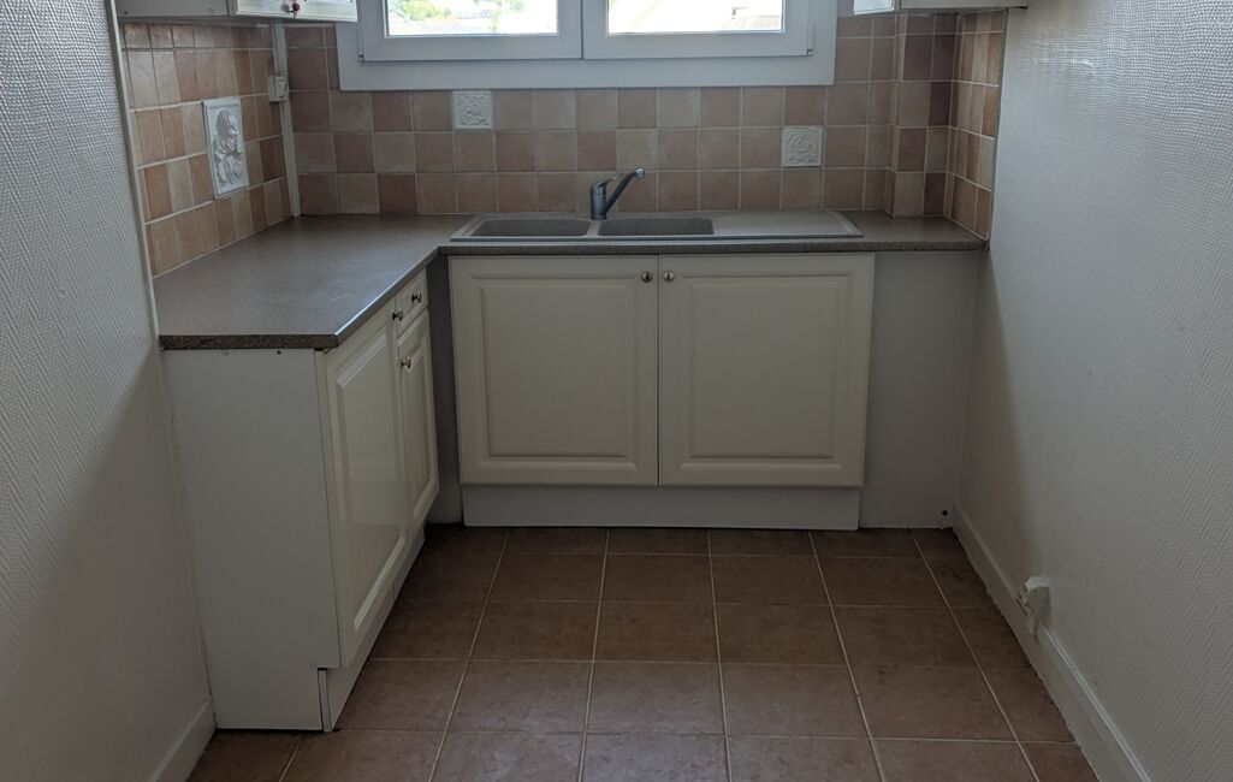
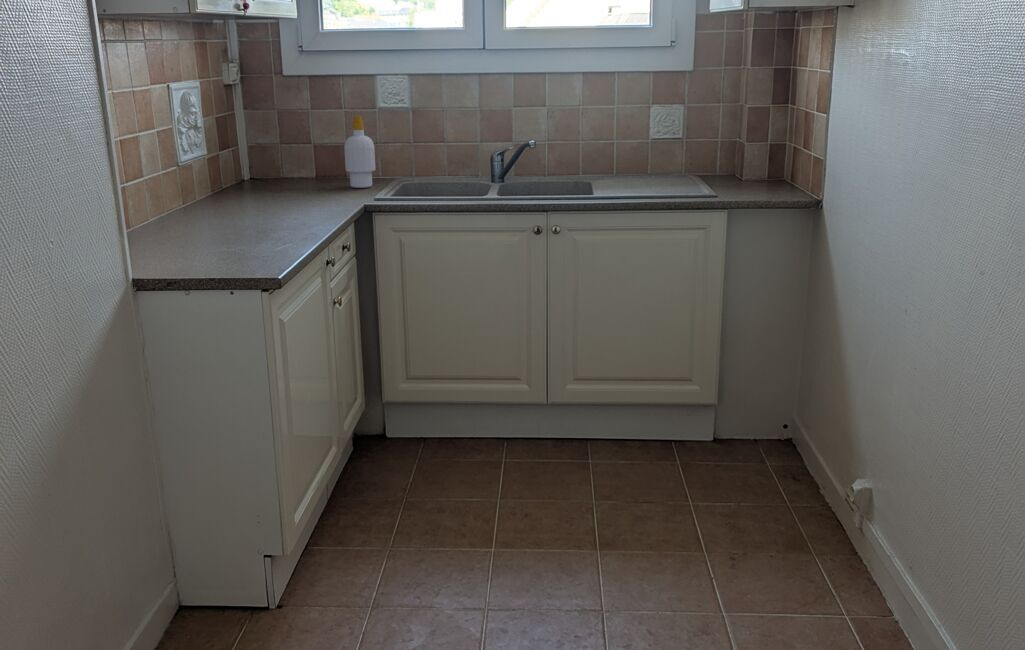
+ soap bottle (359, 151)
